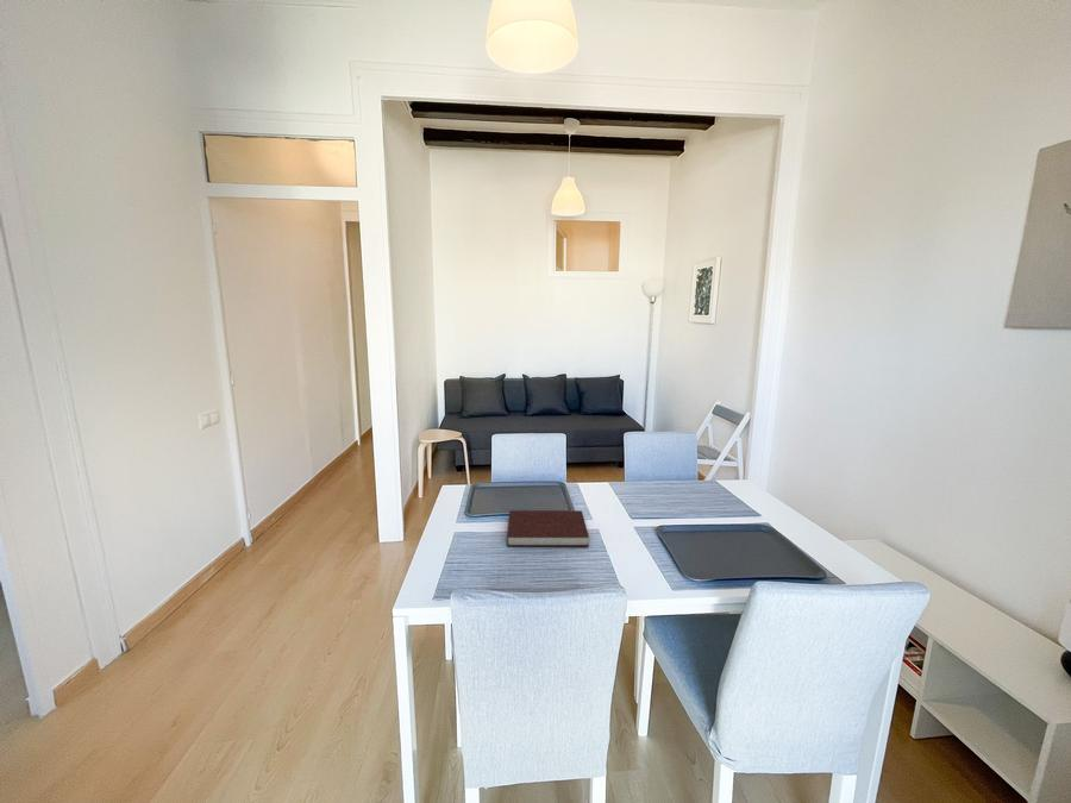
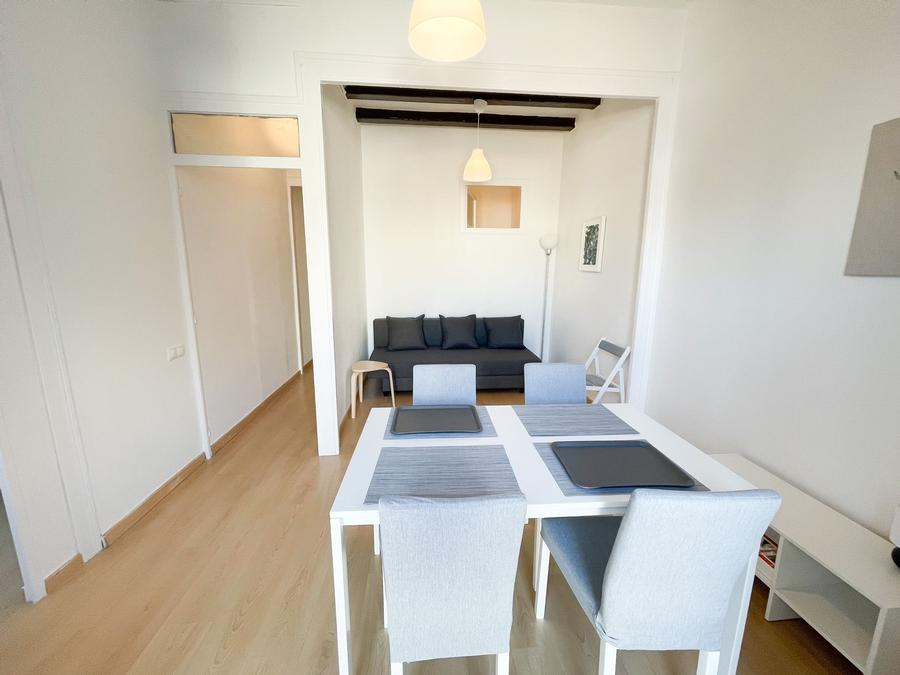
- notebook (546, 527)
